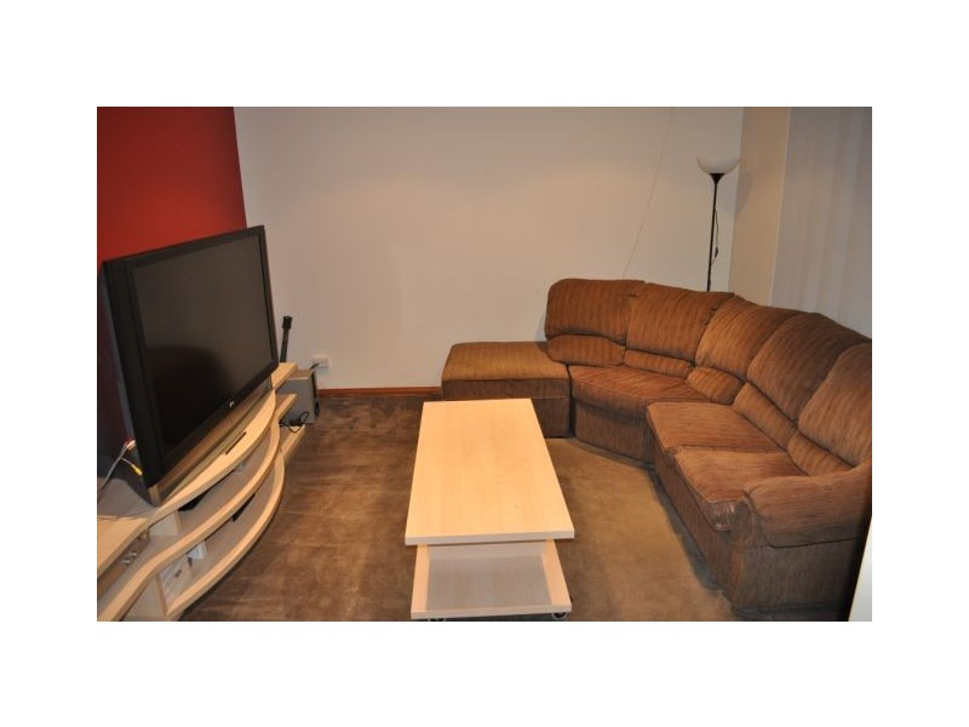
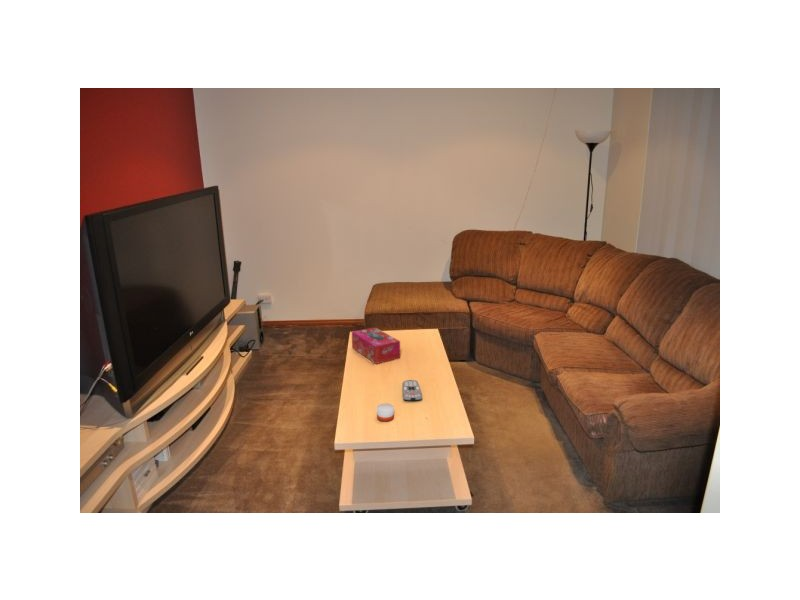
+ candle (385, 406)
+ remote control (411, 390)
+ tissue box (375, 344)
